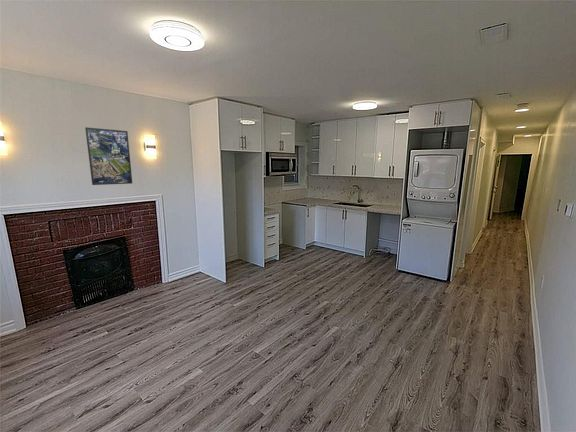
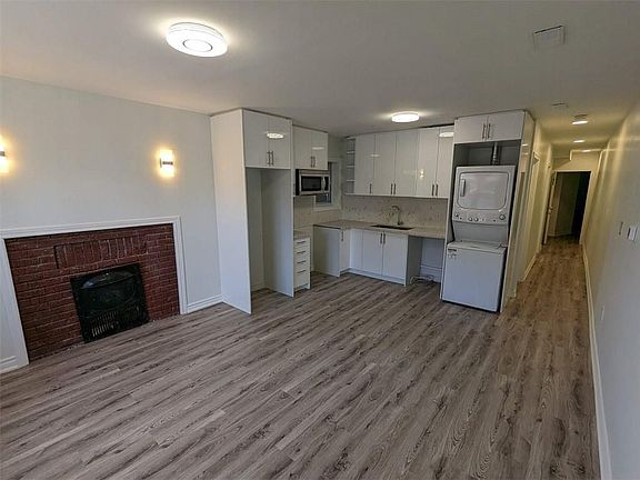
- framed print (110, 157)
